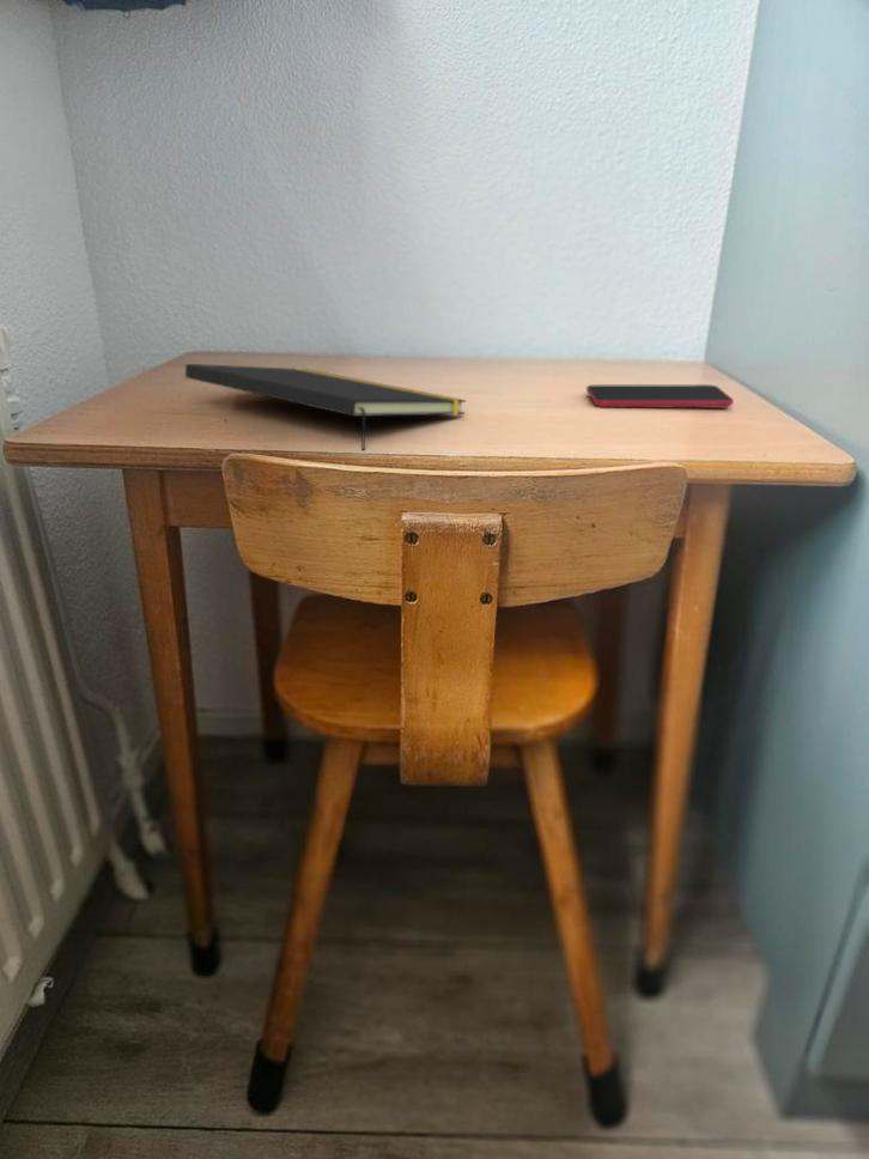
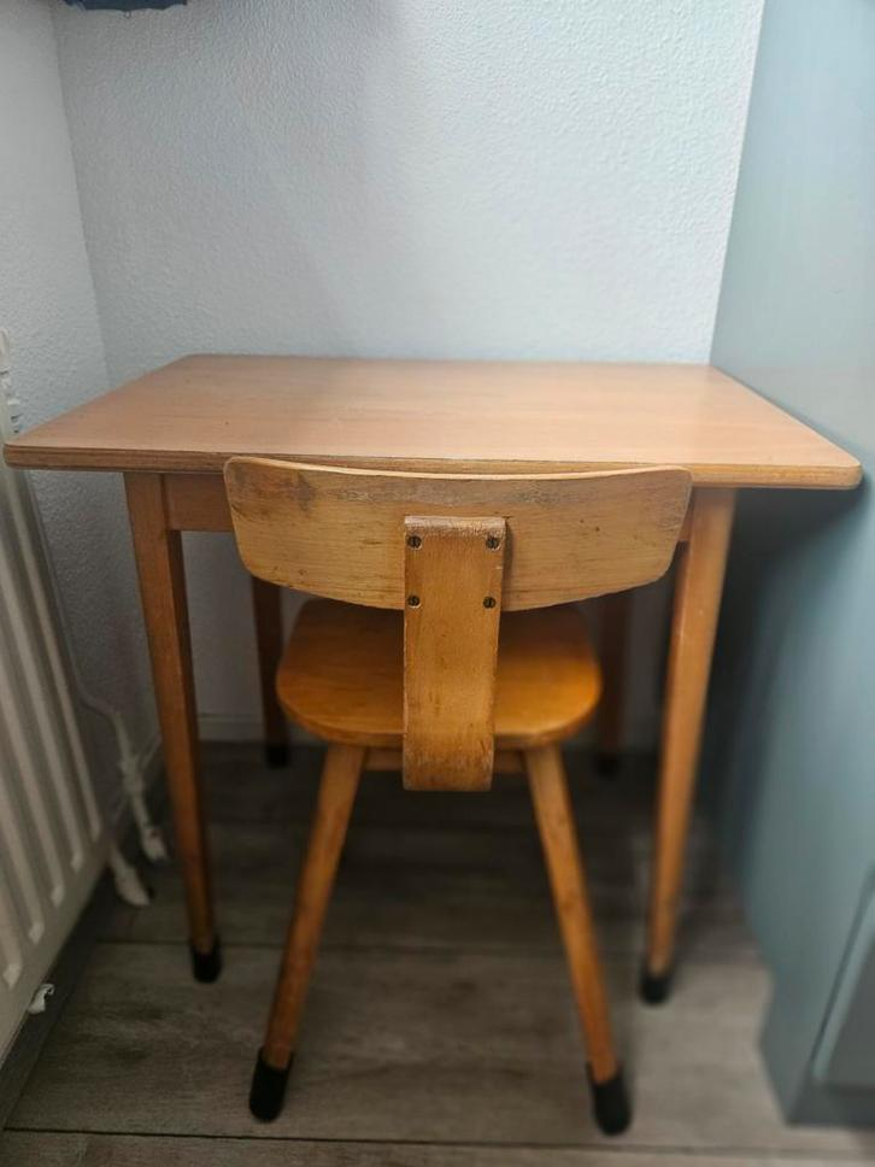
- smartphone (657, 395)
- notepad (326, 389)
